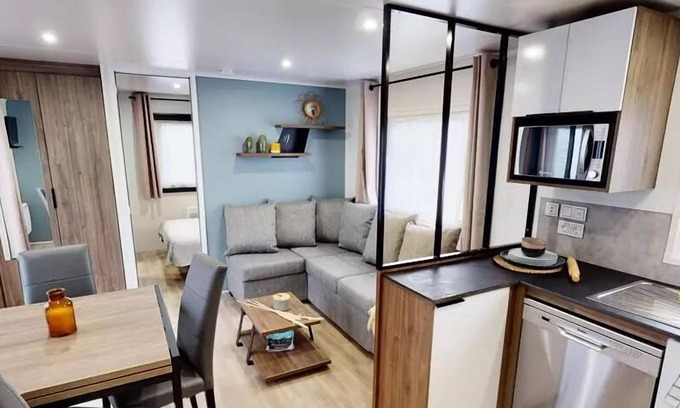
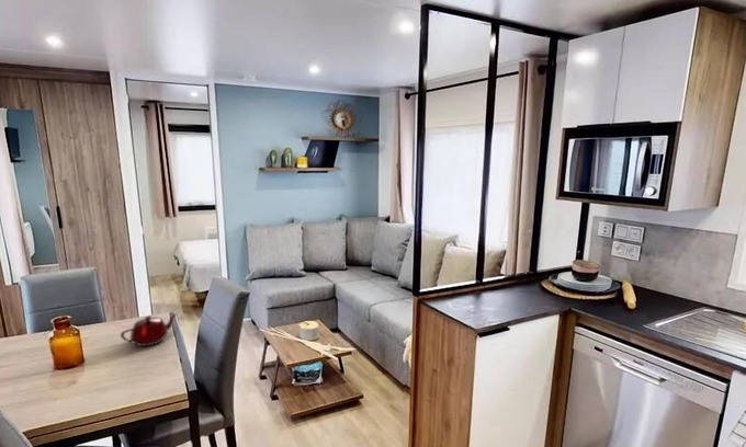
+ teapot (150, 328)
